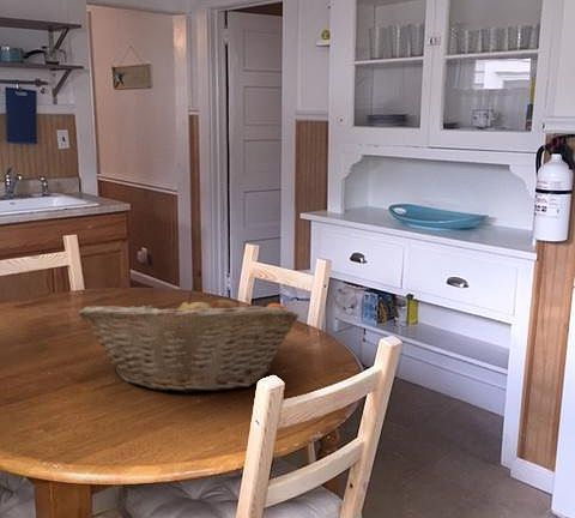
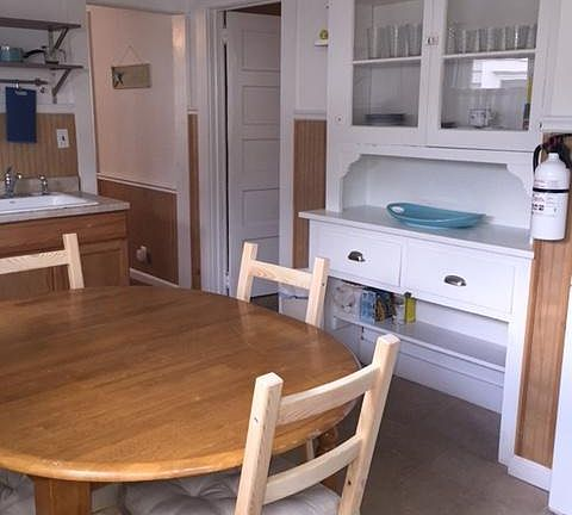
- fruit basket (189, 330)
